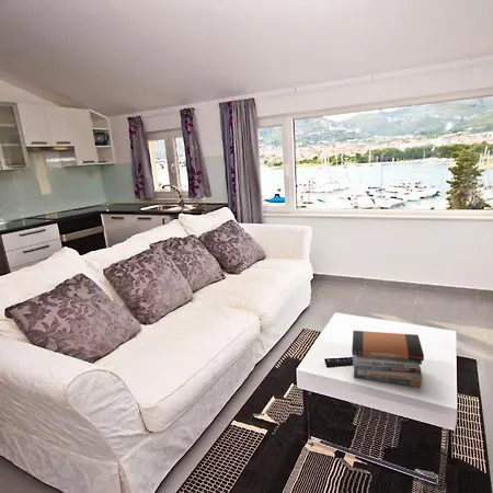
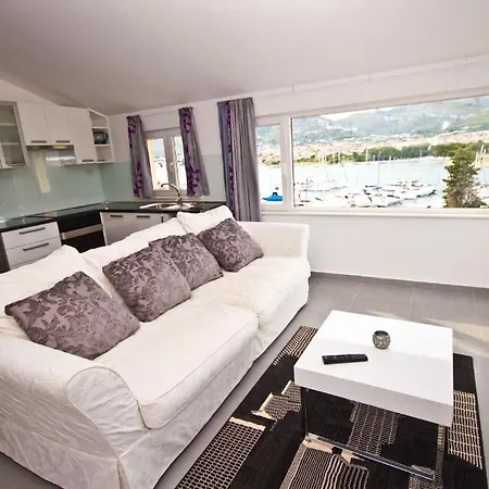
- book stack (385, 356)
